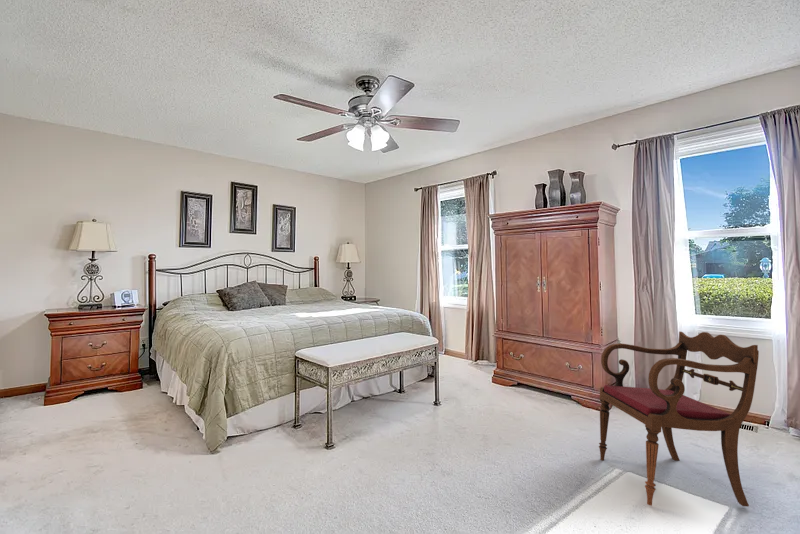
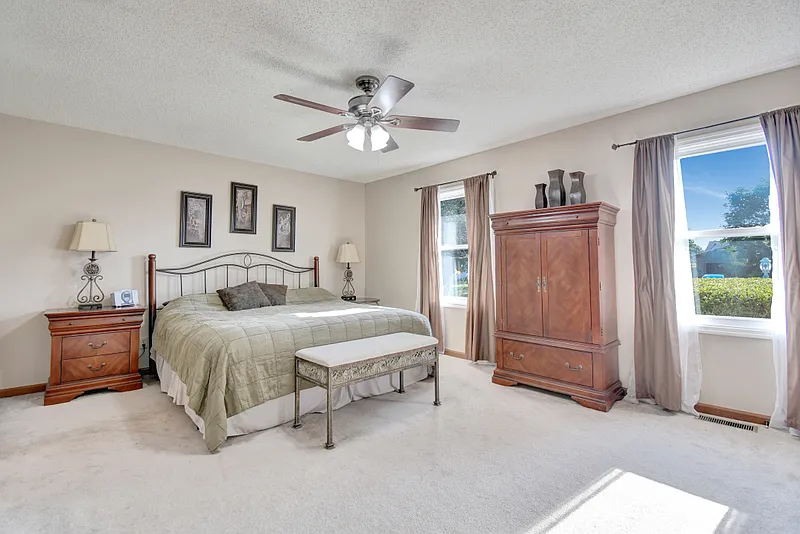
- armchair (669, 406)
